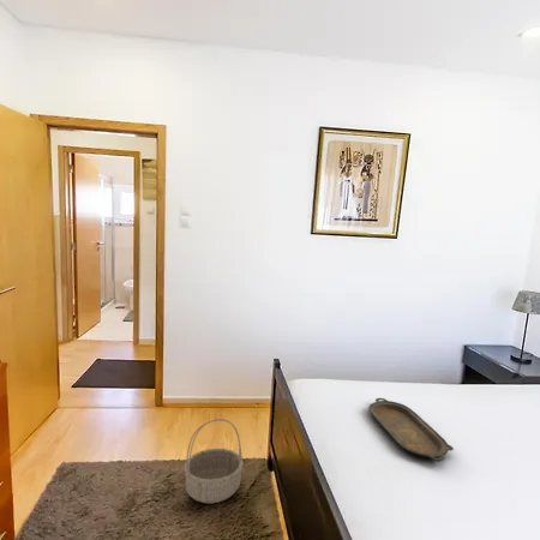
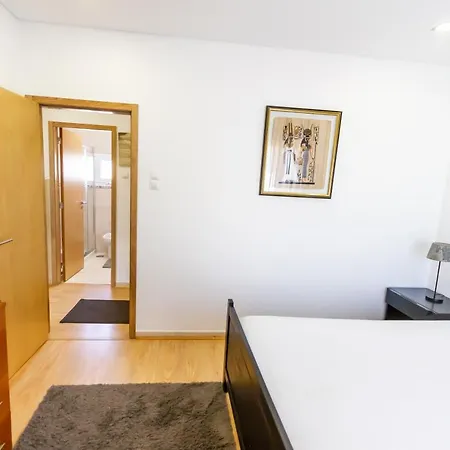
- serving tray (404, 427)
- basket (214, 455)
